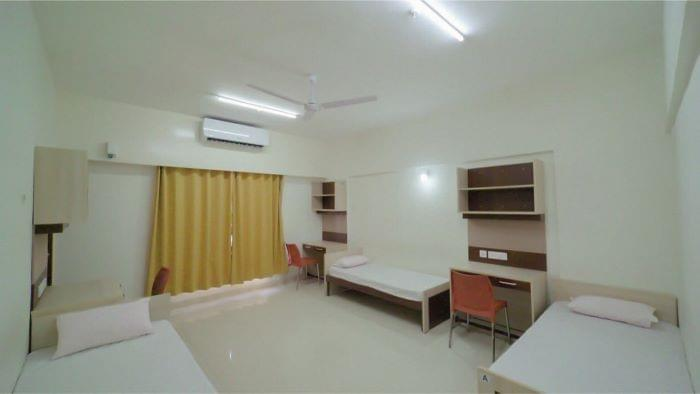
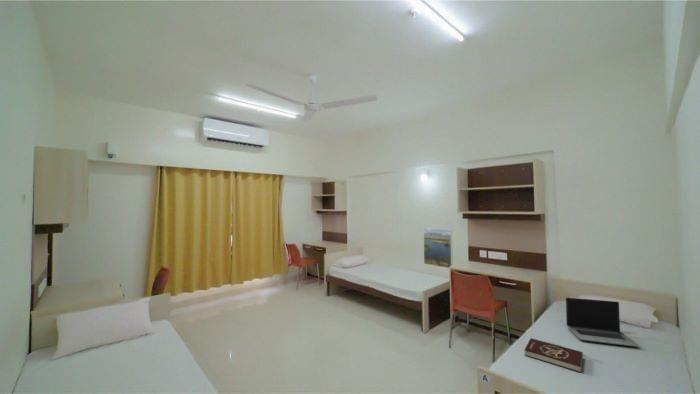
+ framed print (437, 247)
+ book (553, 353)
+ laptop computer (599, 321)
